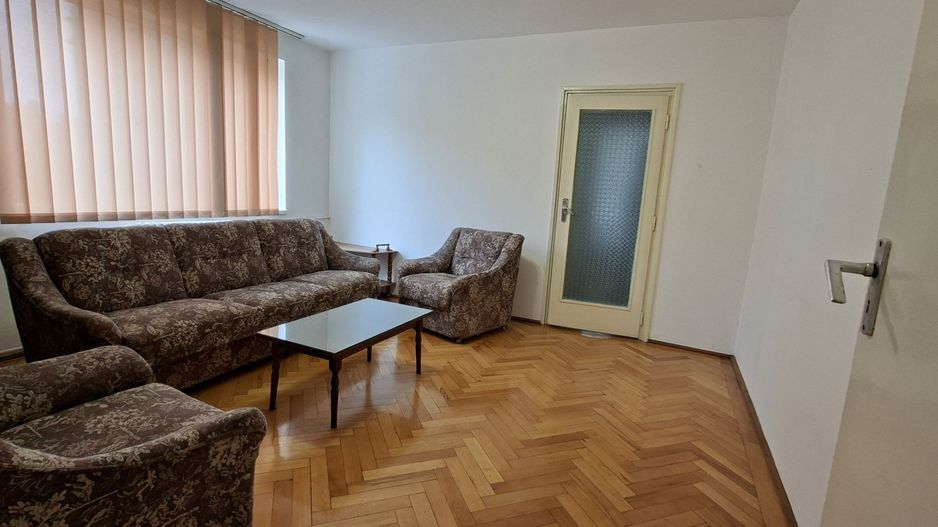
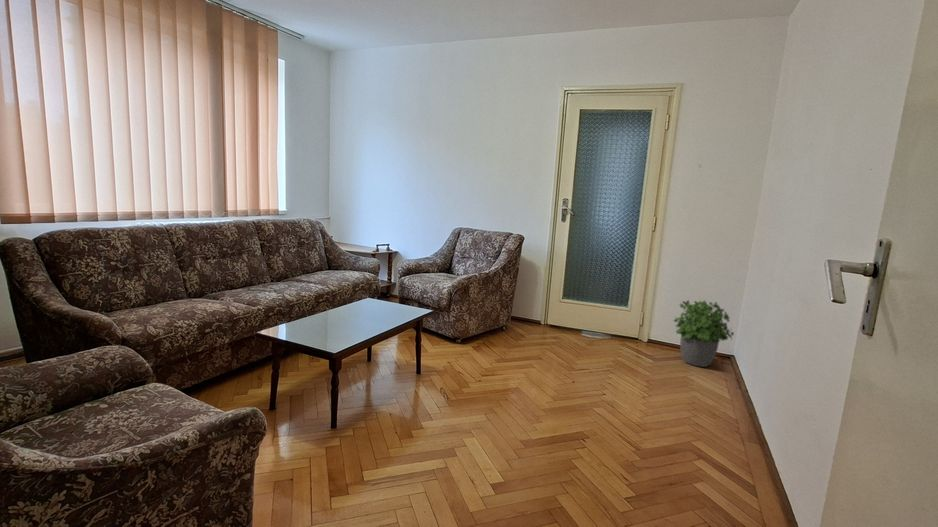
+ potted plant (701, 331)
